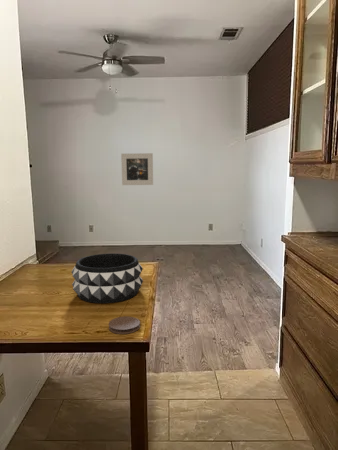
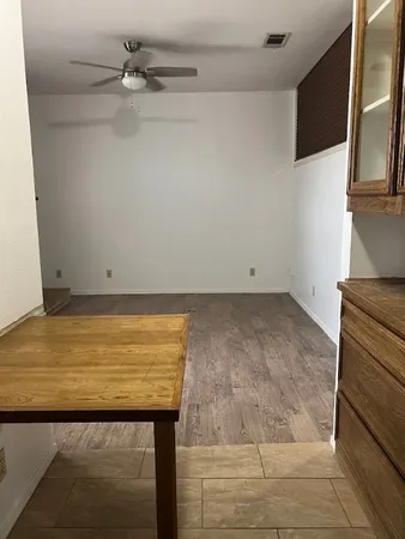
- coaster (124, 324)
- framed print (137, 169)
- decorative bowl (107, 276)
